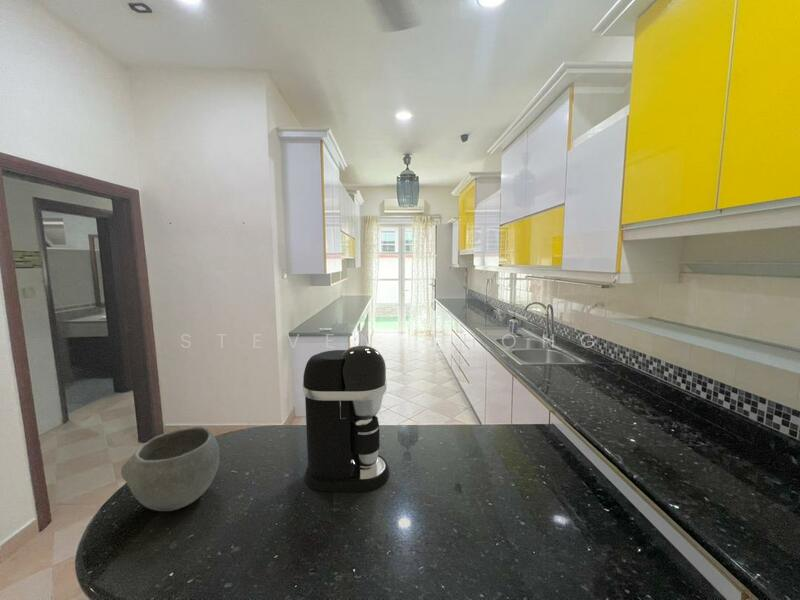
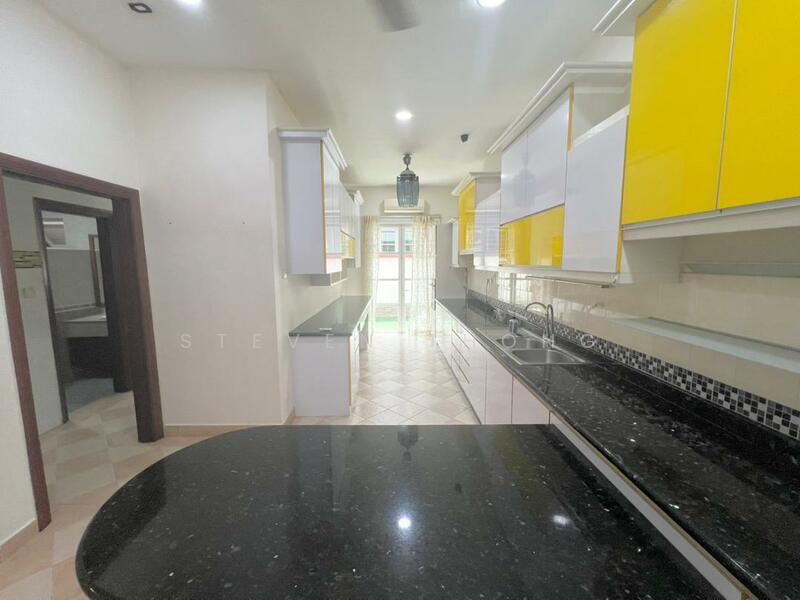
- coffee maker (345, 412)
- bowl (173, 471)
